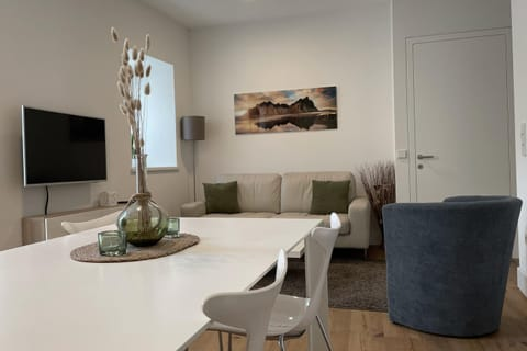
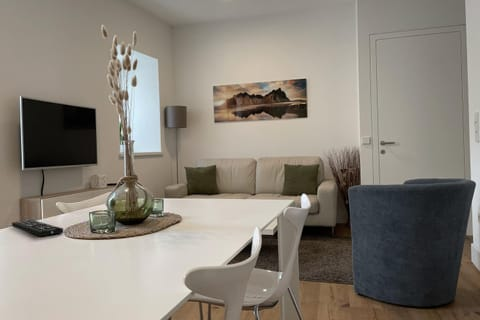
+ remote control (36, 226)
